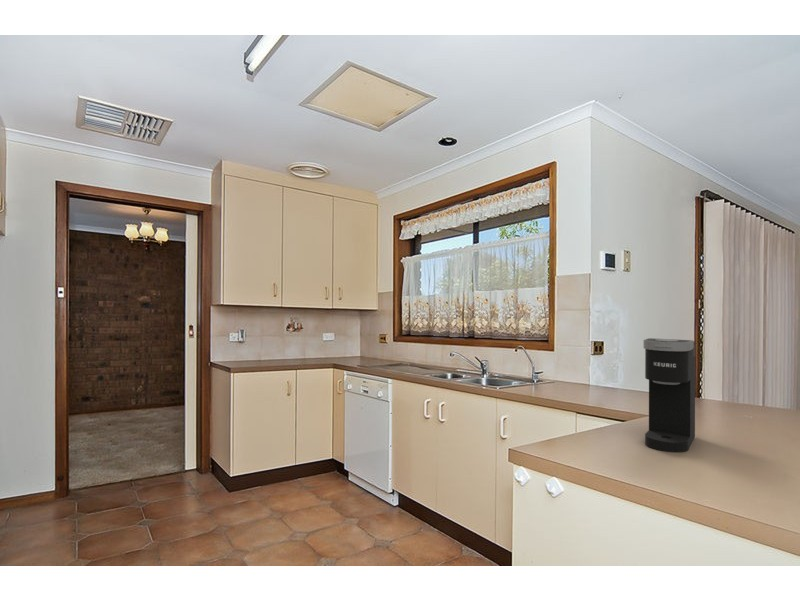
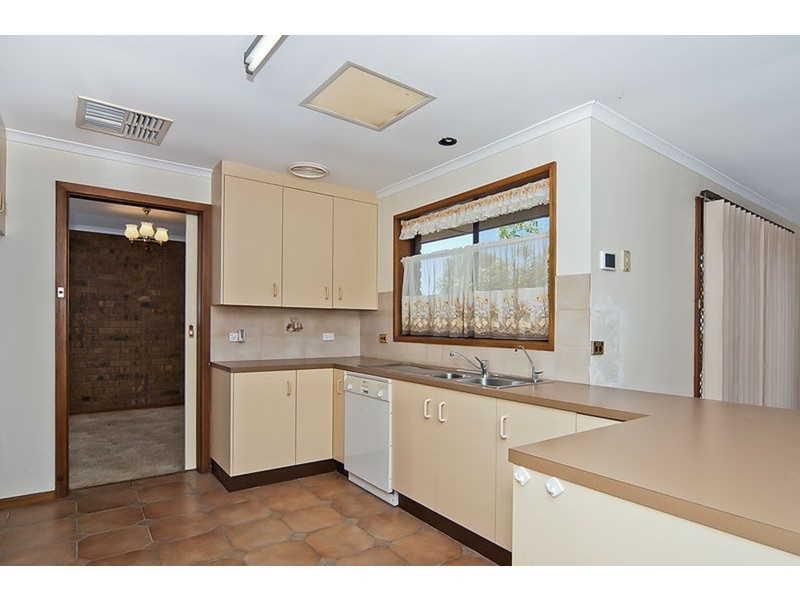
- coffee maker (670, 389)
